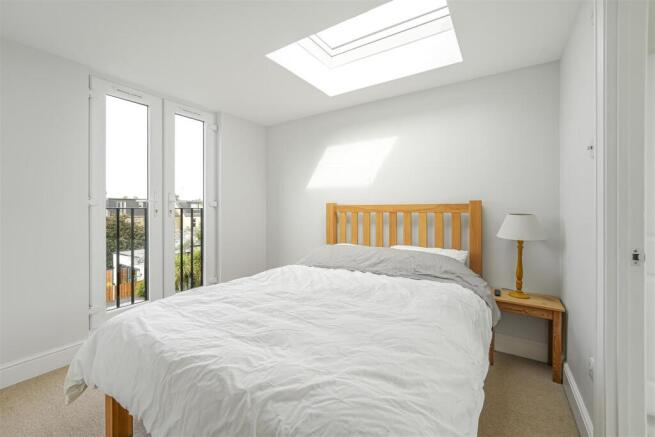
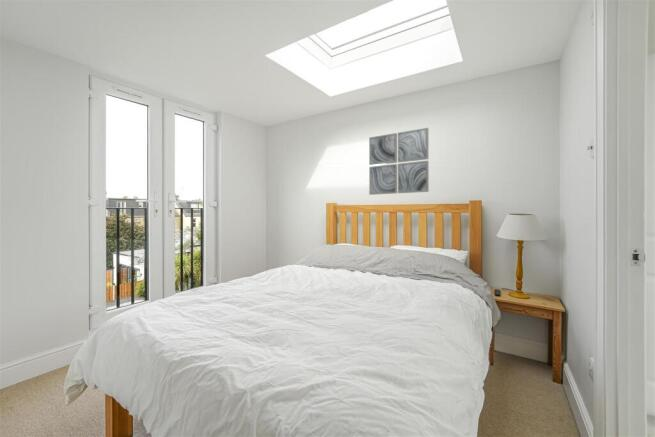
+ wall art (396, 162)
